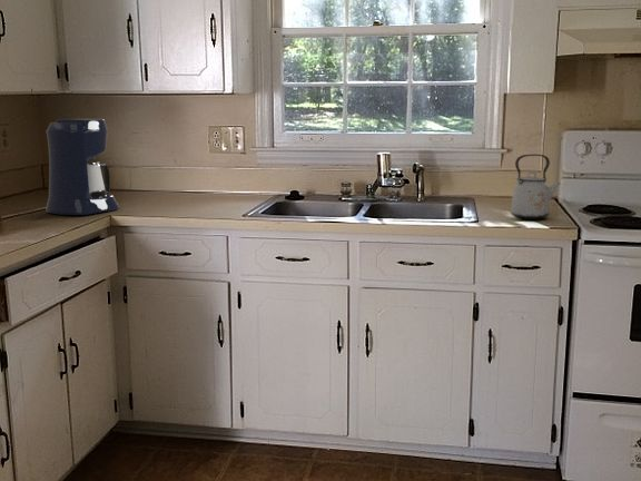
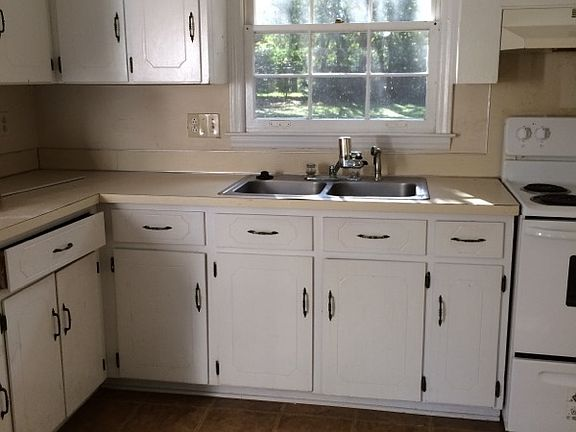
- kettle (538, 186)
- coffee maker (79, 165)
